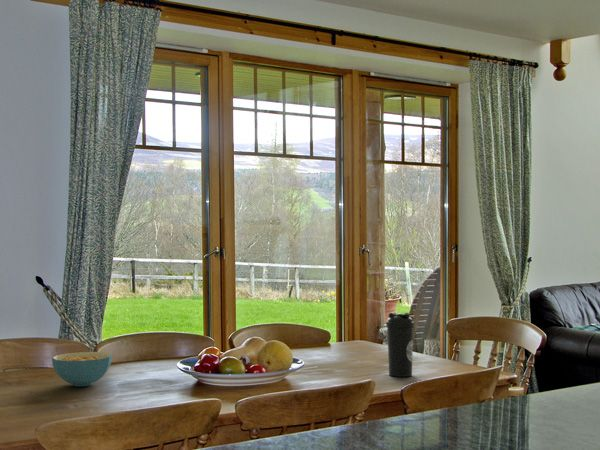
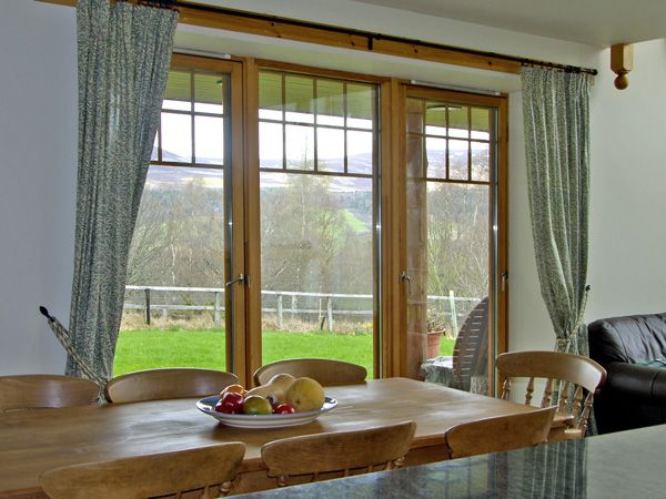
- water bottle (400, 343)
- cereal bowl (82, 370)
